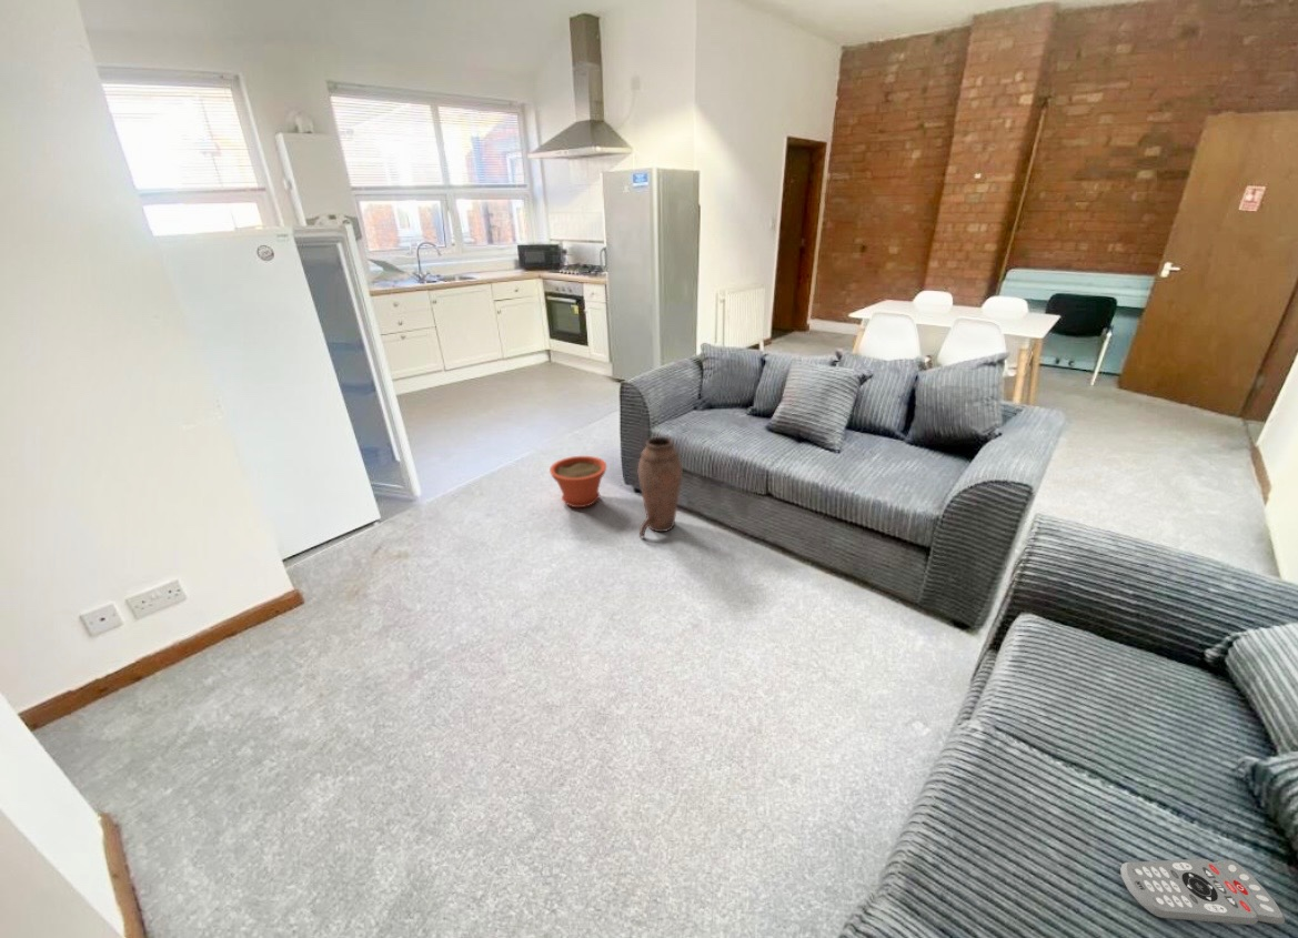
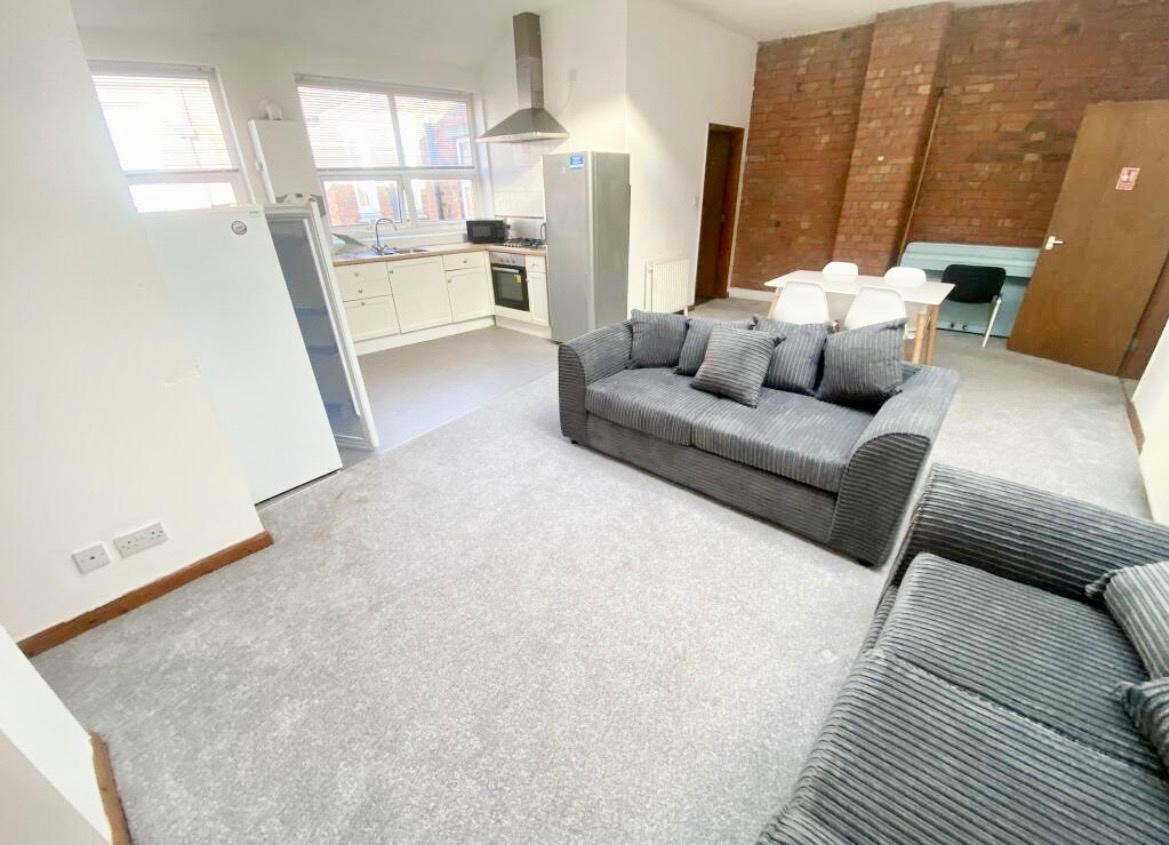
- plant pot (580, 484)
- remote control (1195, 889)
- vase (656, 486)
